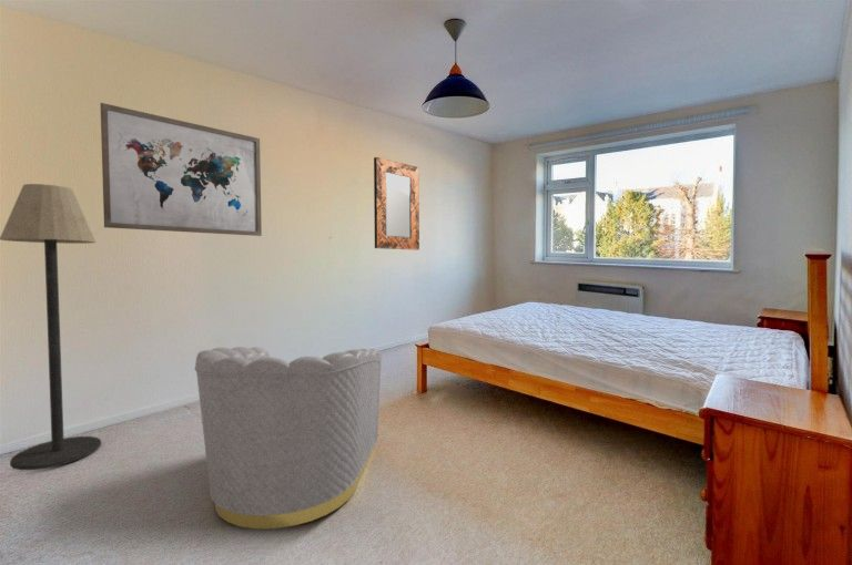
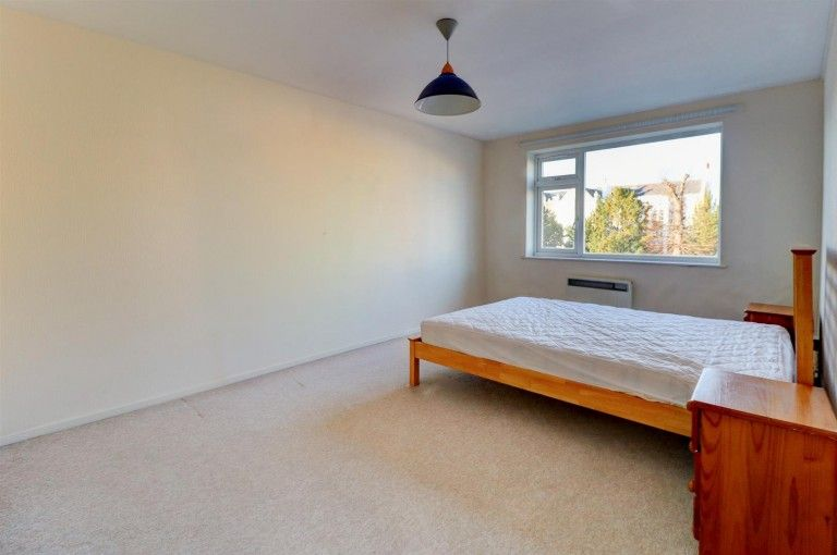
- wall art (191, 177)
- armchair (291, 412)
- home mirror (397, 206)
- floor lamp (53, 321)
